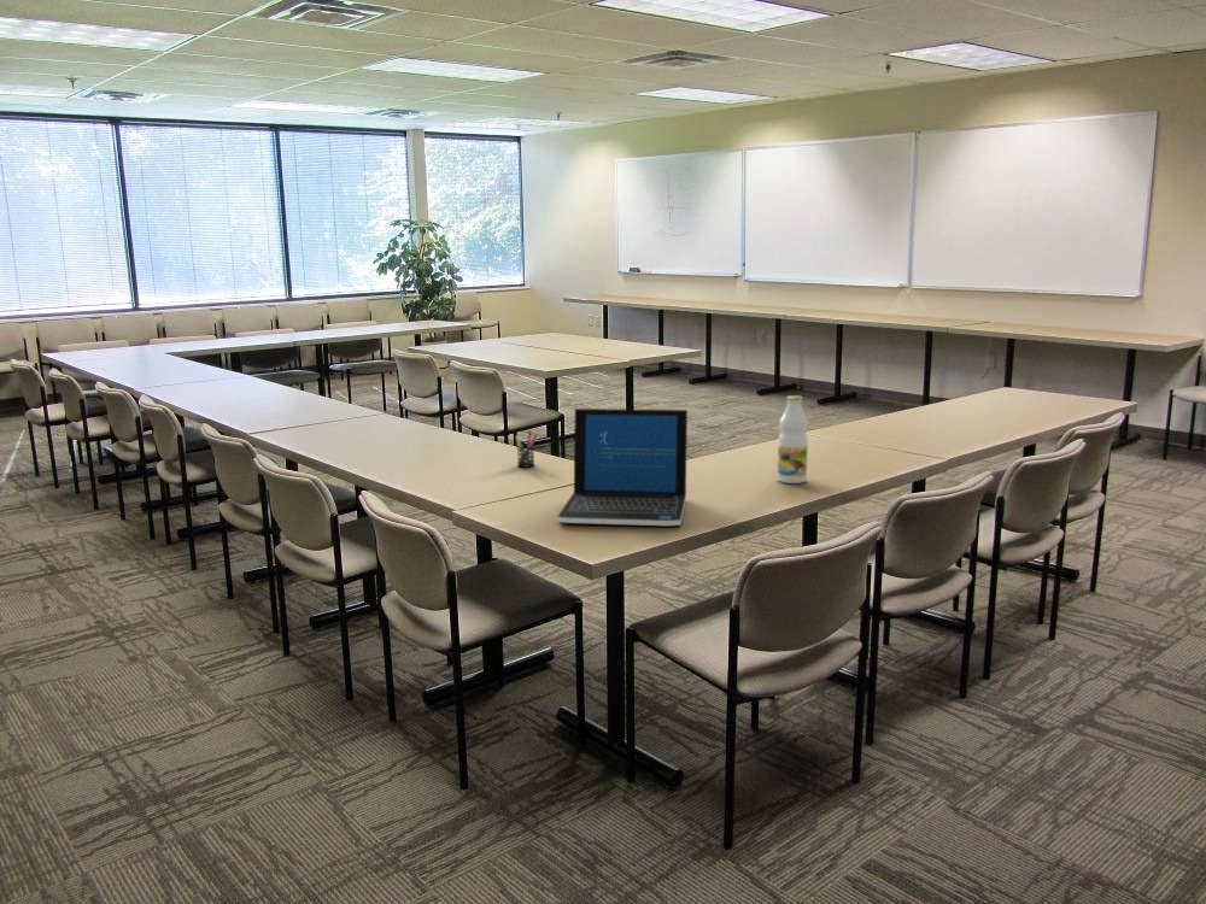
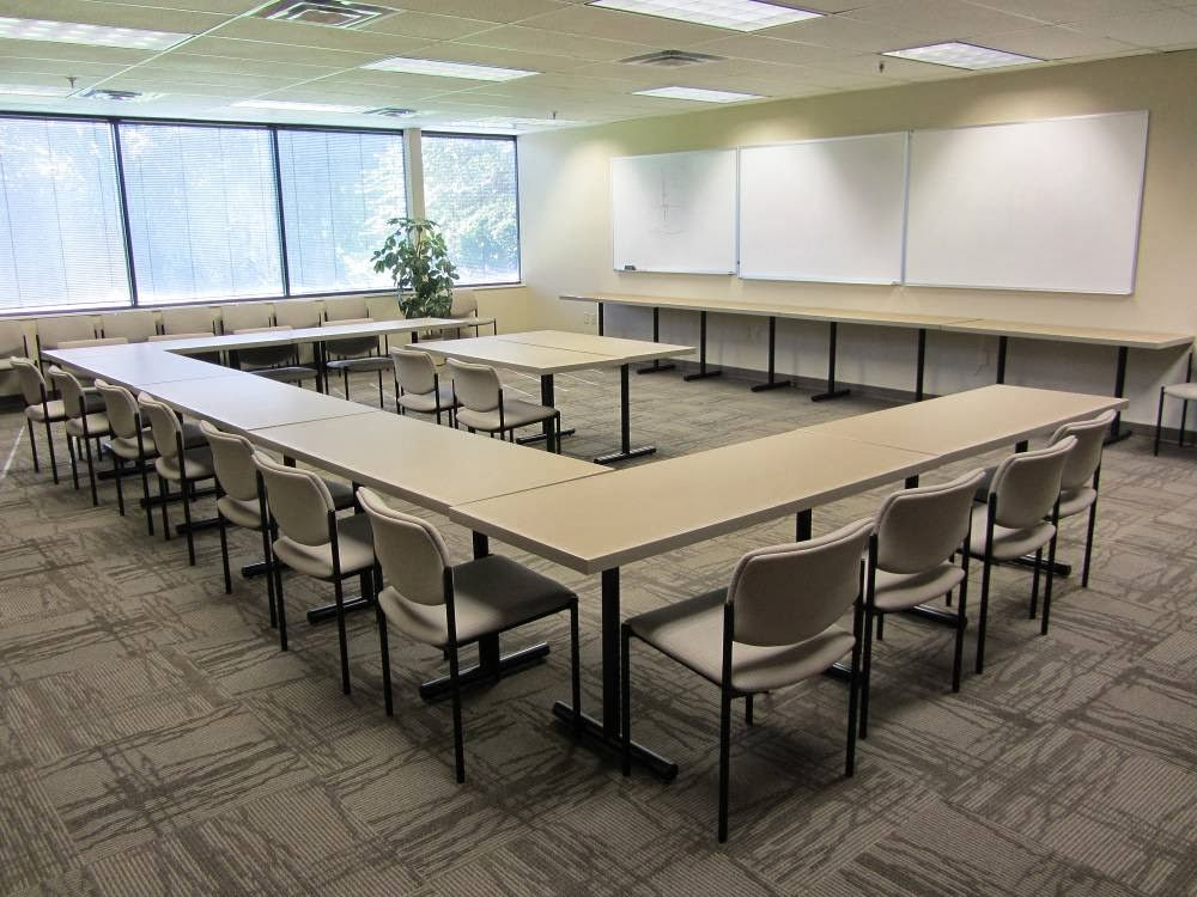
- bottle (792, 439)
- pen holder (525, 447)
- laptop (625, 464)
